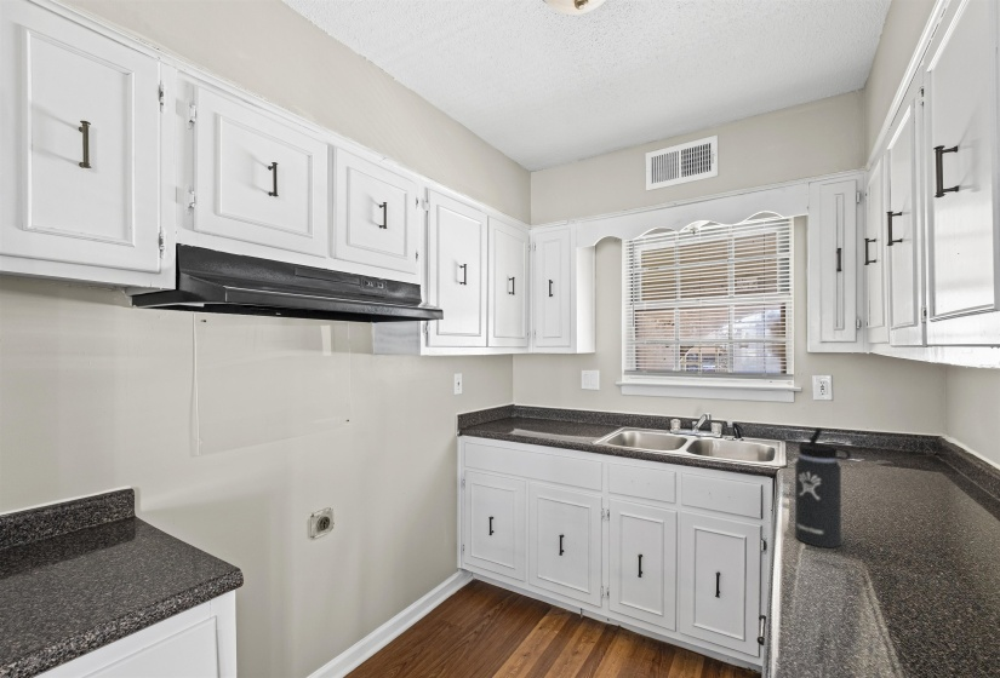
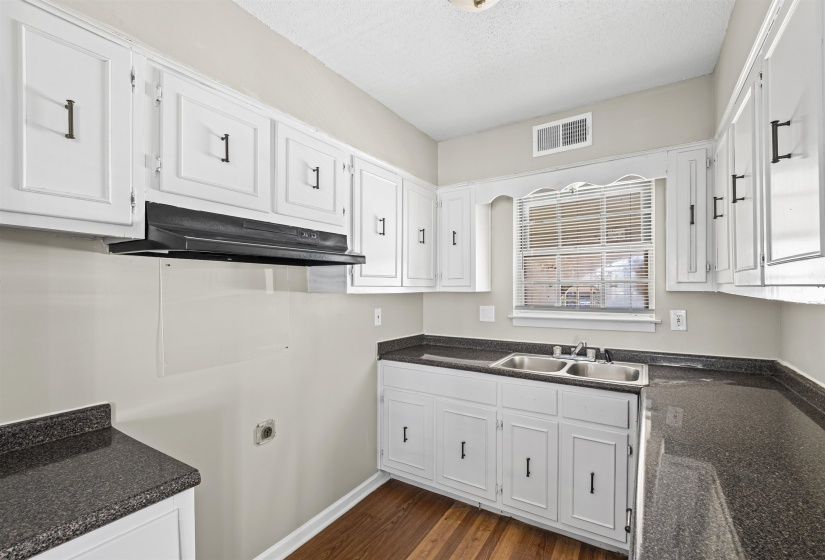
- thermos bottle (822, 484)
